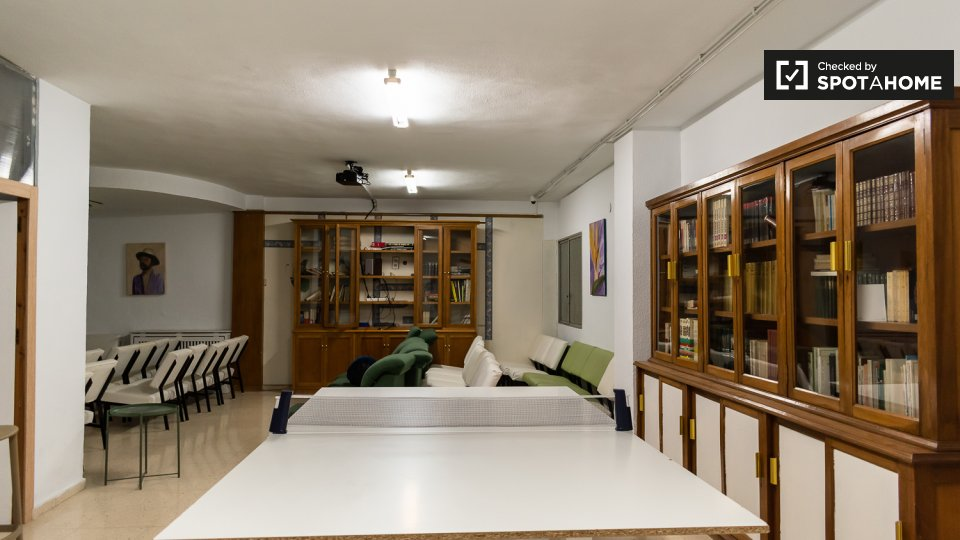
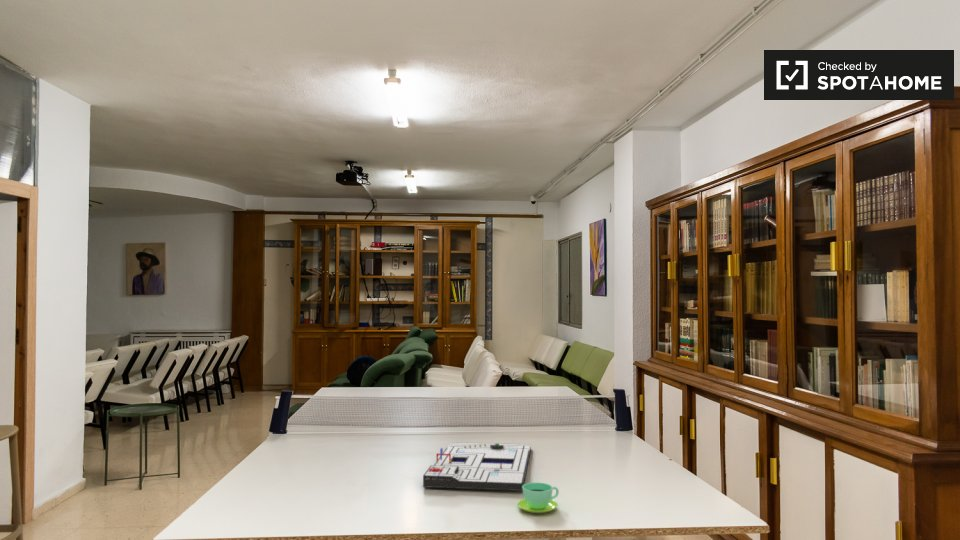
+ board game (482, 451)
+ cup (538, 497)
